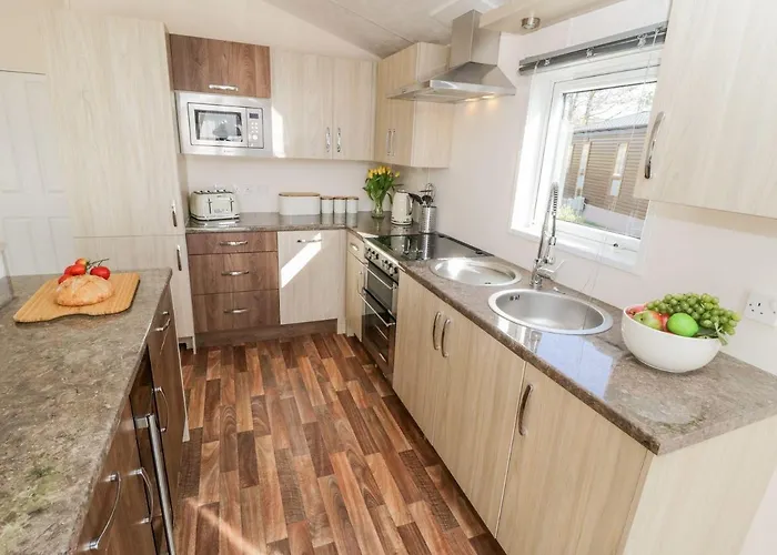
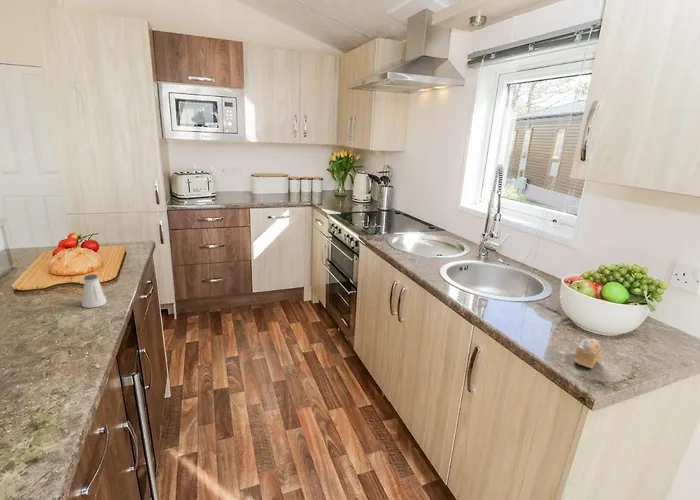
+ saltshaker (92, 289)
+ cake slice (588, 351)
